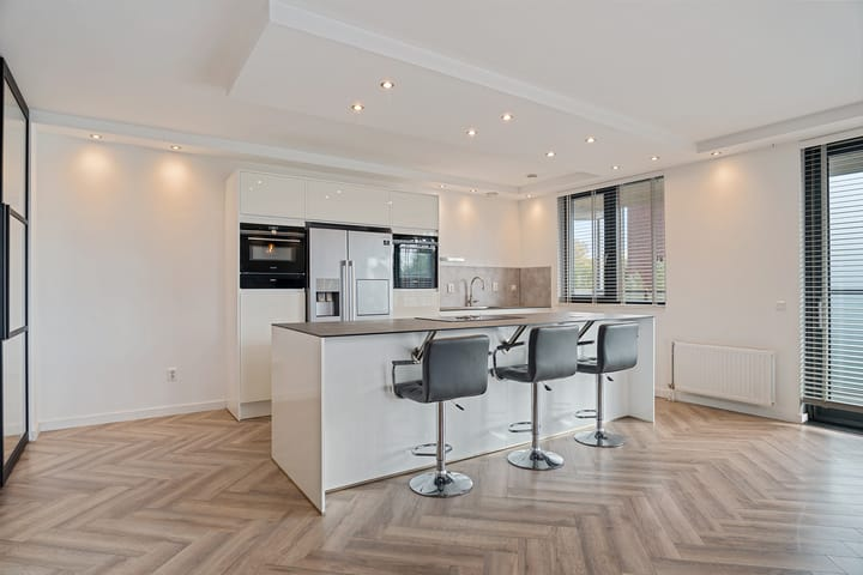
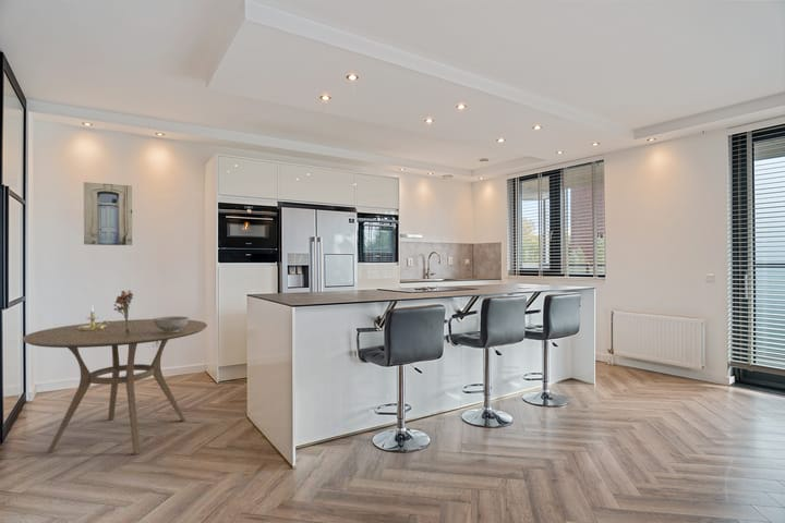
+ decorative bowl (171, 324)
+ wall art (108, 214)
+ bouquet (124, 312)
+ dining table (123, 381)
+ candle holder (94, 316)
